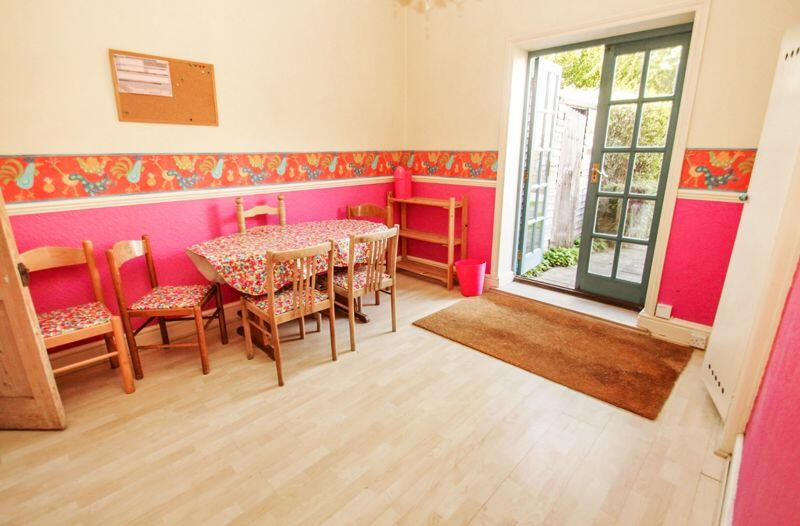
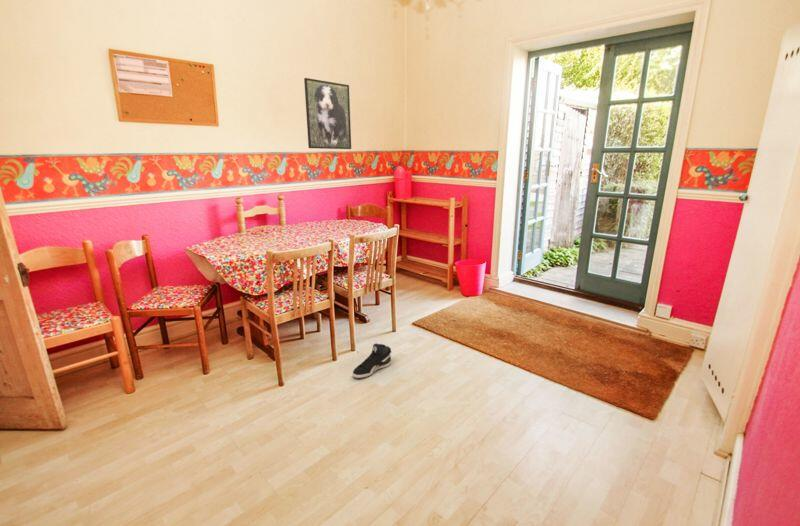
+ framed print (329, 115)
+ sneaker (371, 357)
